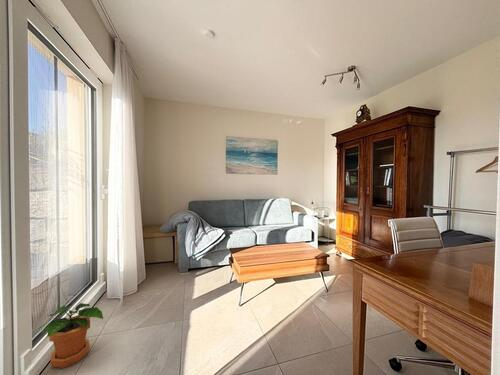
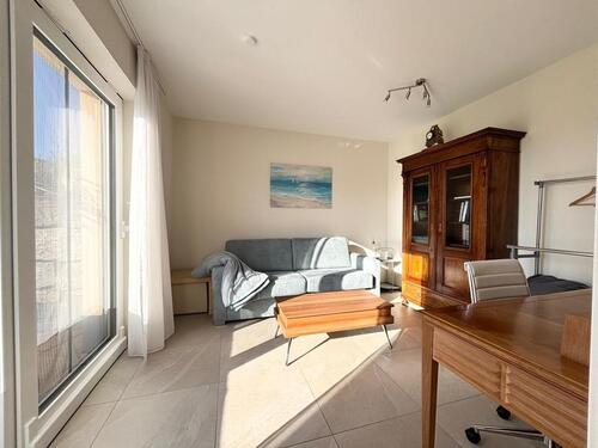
- potted plant (74, 334)
